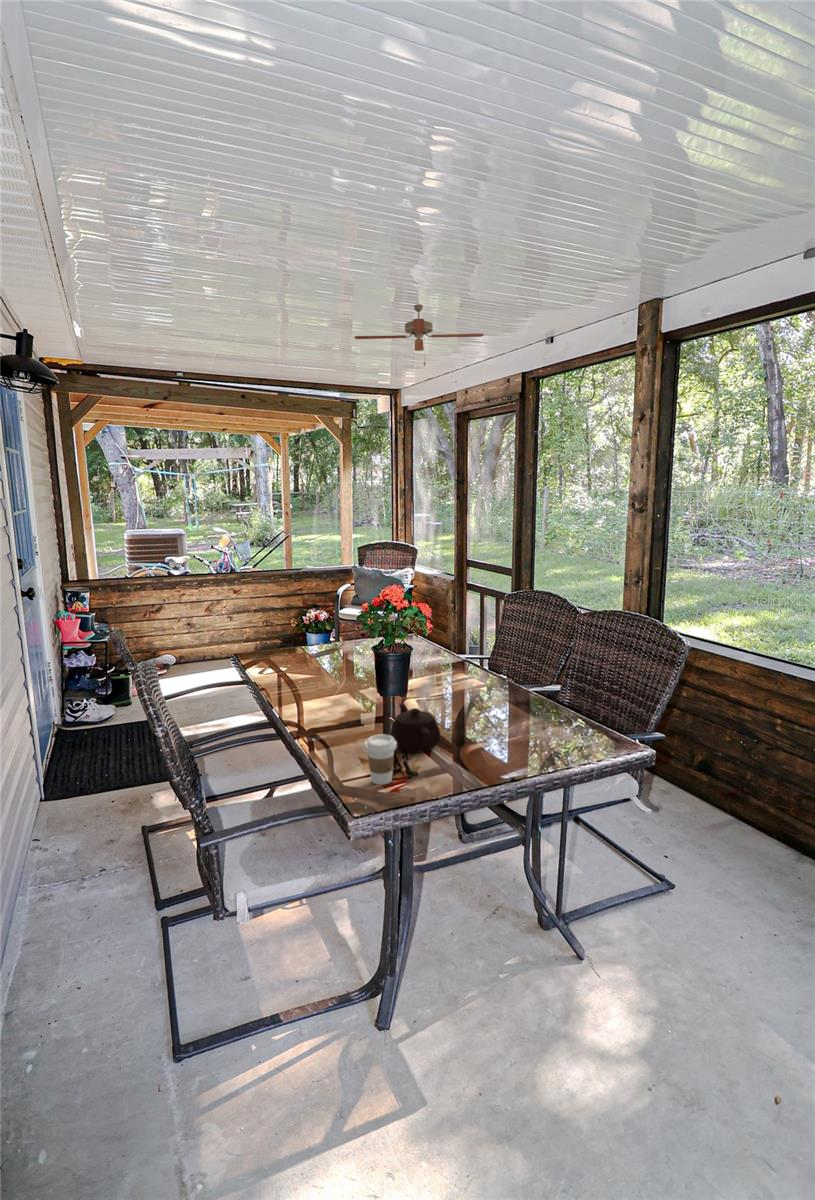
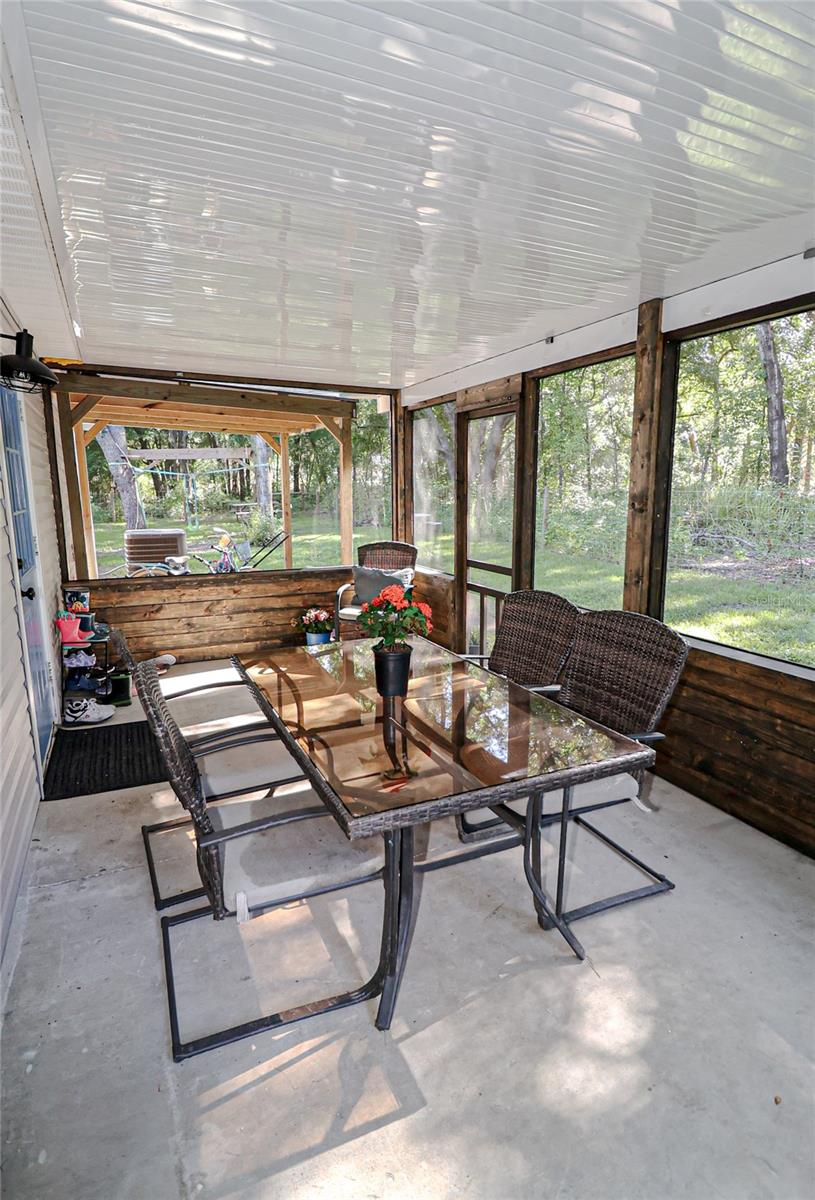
- ceiling fan (418, 335)
- teapot (414, 727)
- coffee cup (381, 759)
